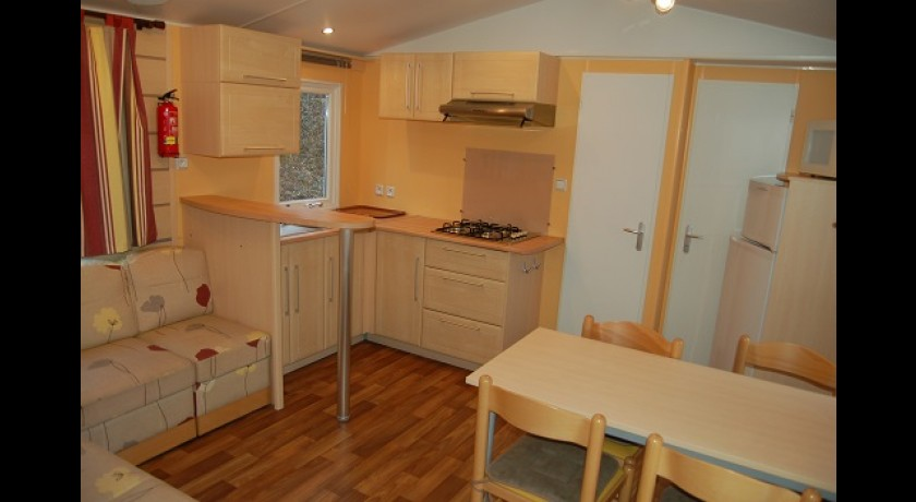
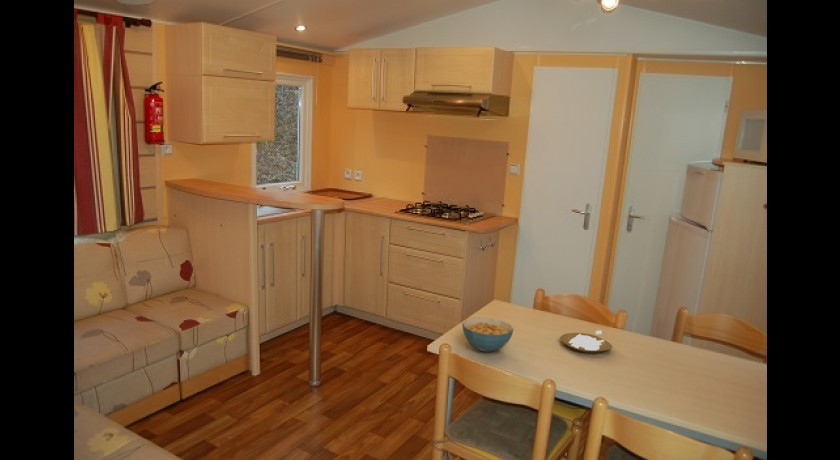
+ cereal bowl (486, 337)
+ placemat (586, 339)
